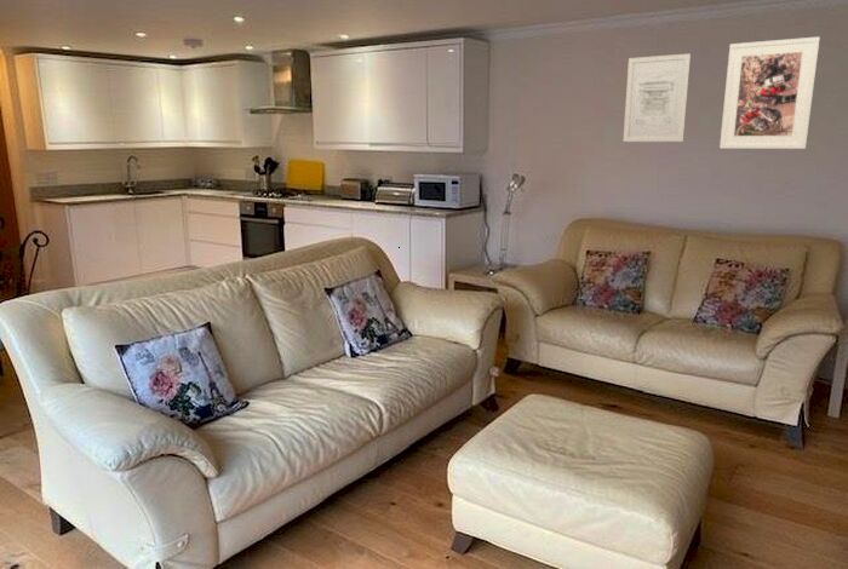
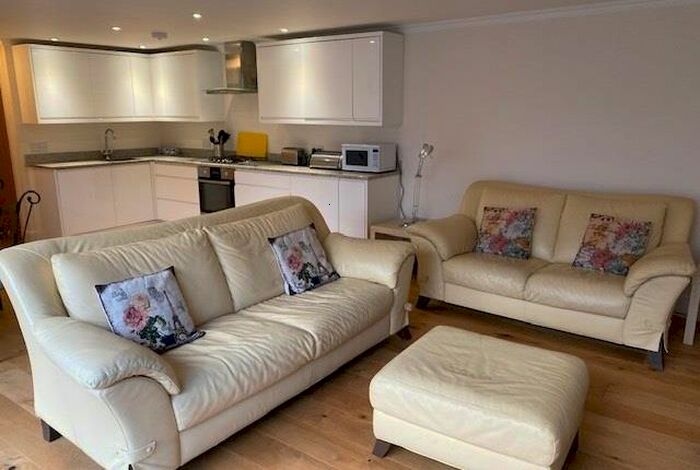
- wall art (655, 99)
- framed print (767, 96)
